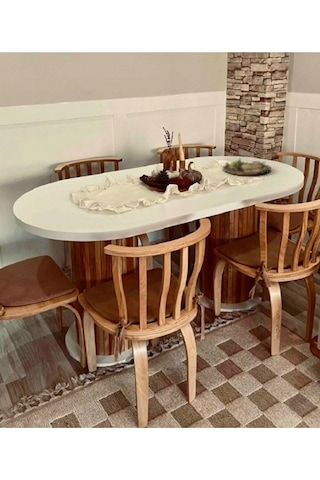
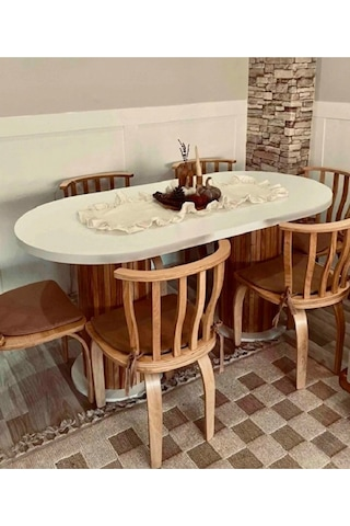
- dinner plate (246, 164)
